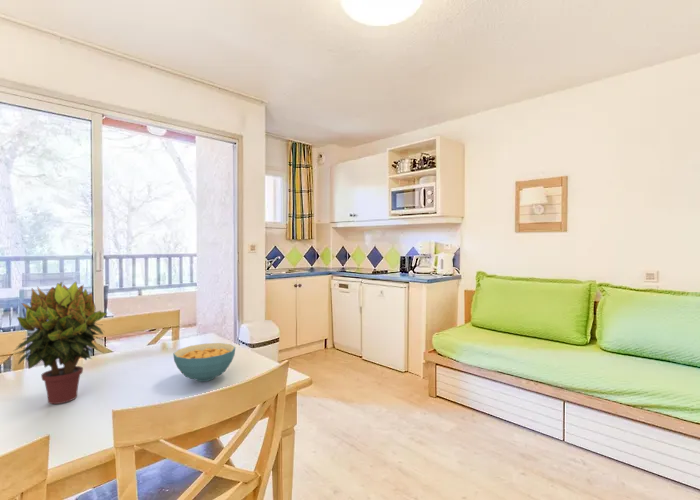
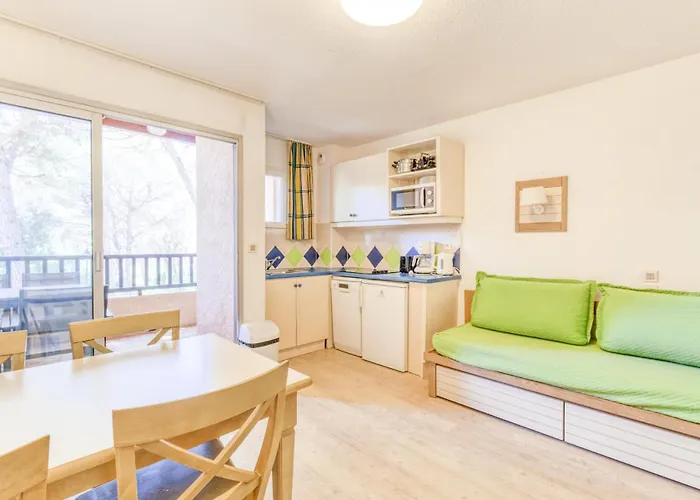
- cereal bowl (205, 364)
- potted plant (65, 340)
